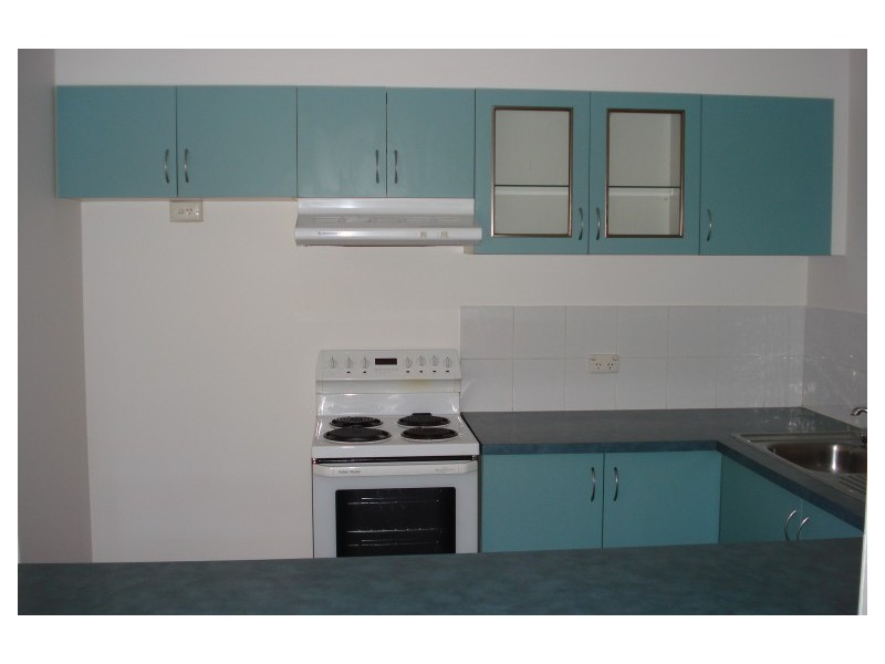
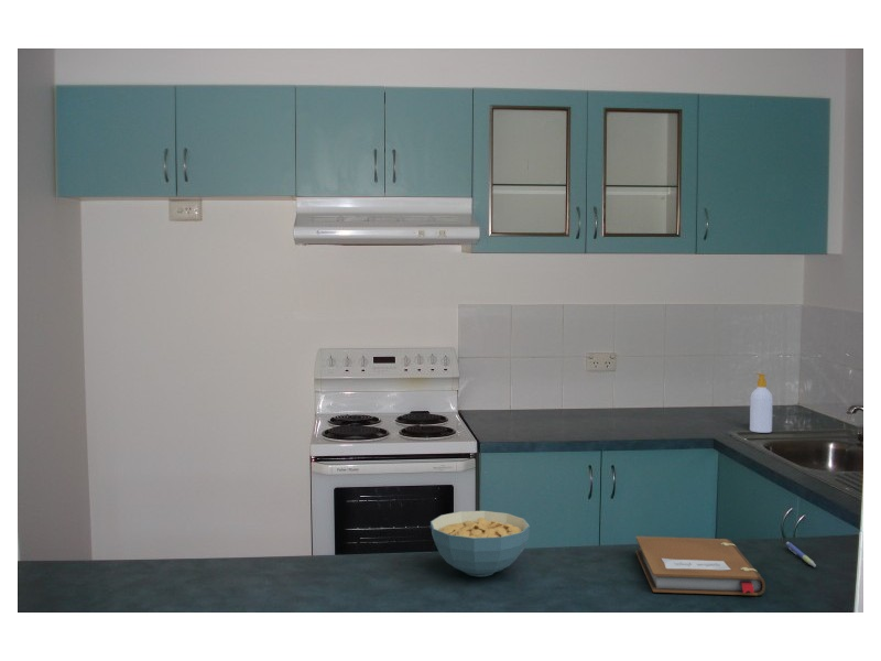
+ cereal bowl (479, 548)
+ soap bottle (761, 402)
+ pen (801, 554)
+ notebook (696, 564)
